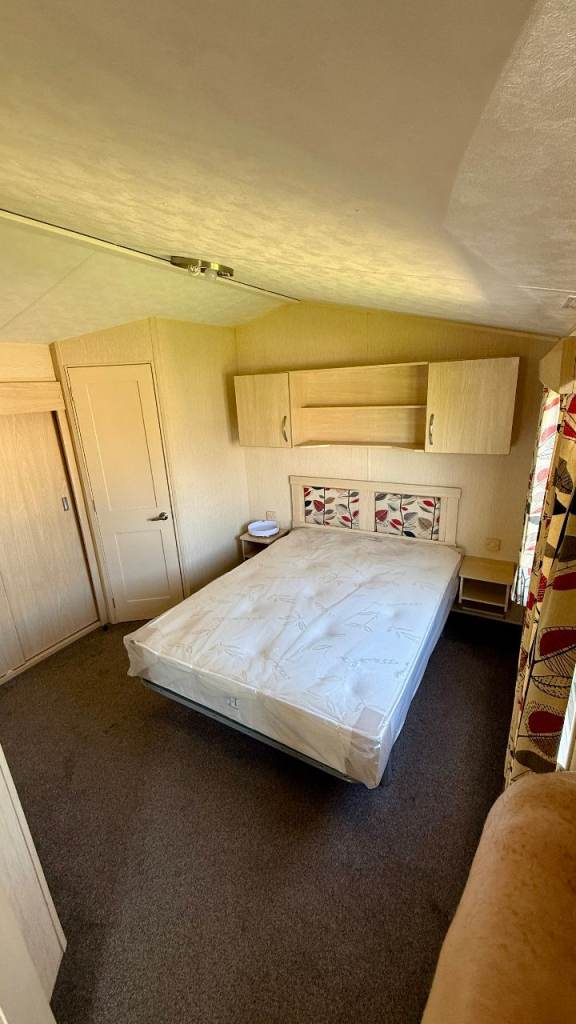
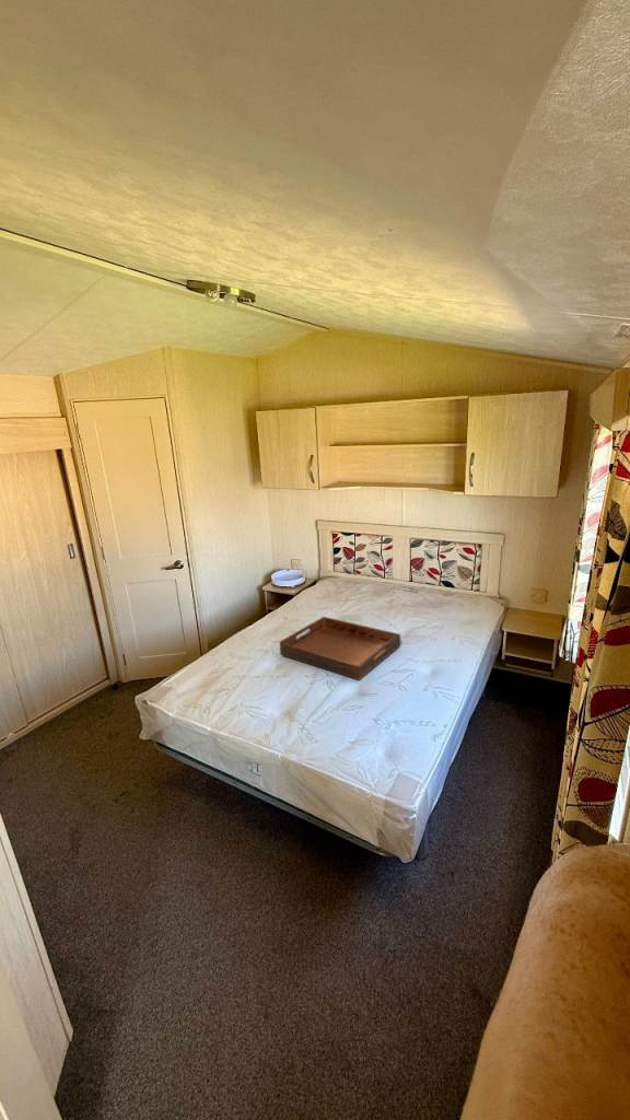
+ serving tray (339, 644)
